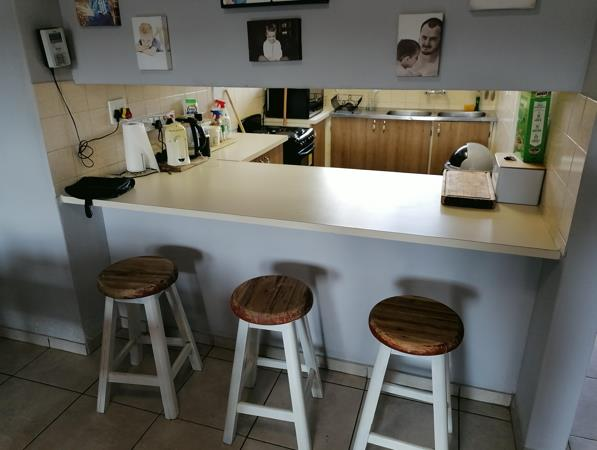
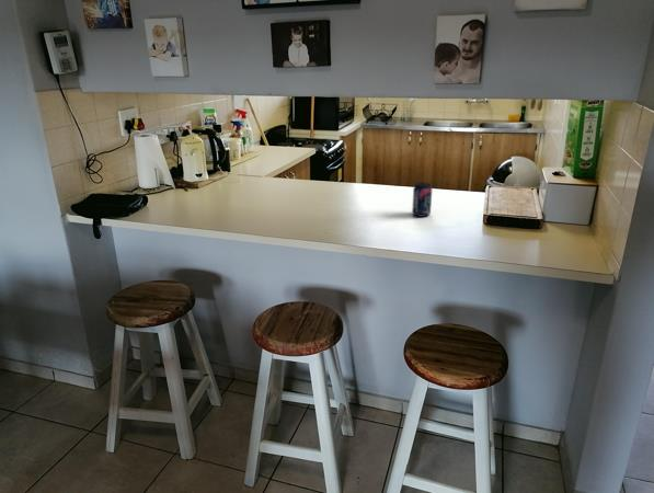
+ beverage can (422, 199)
